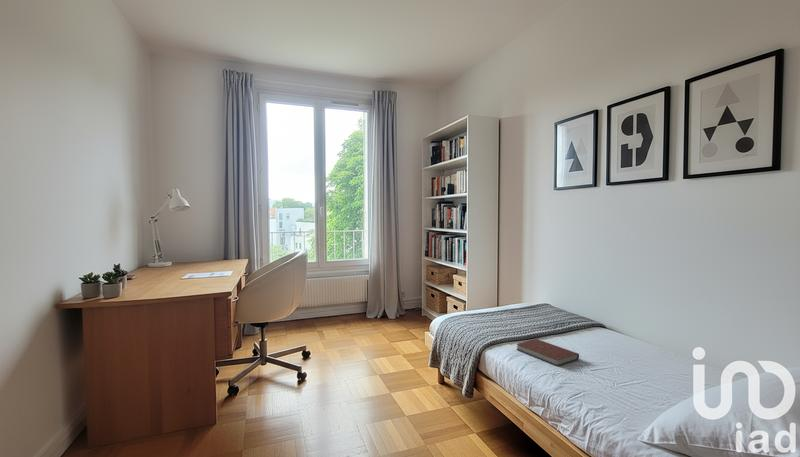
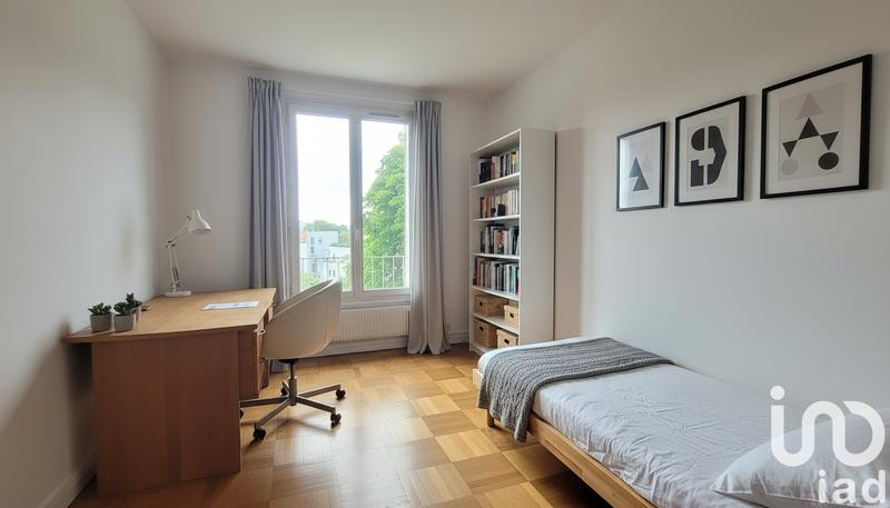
- book (546, 351)
